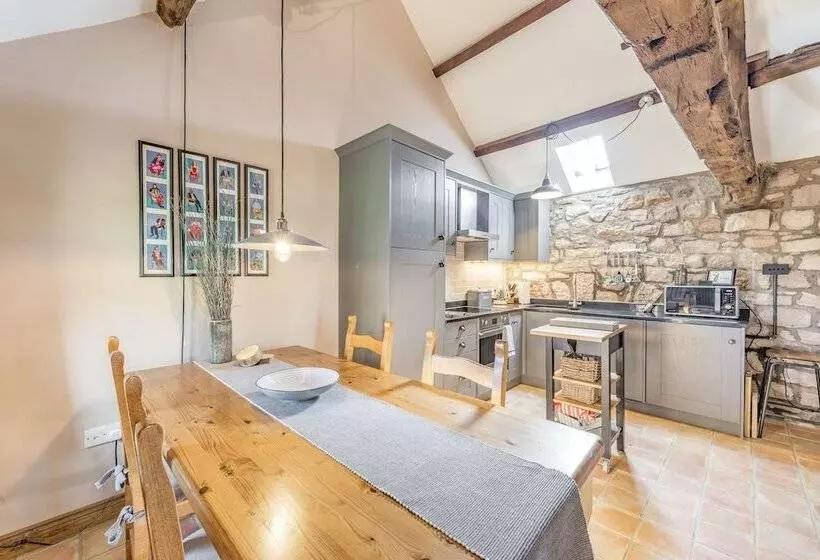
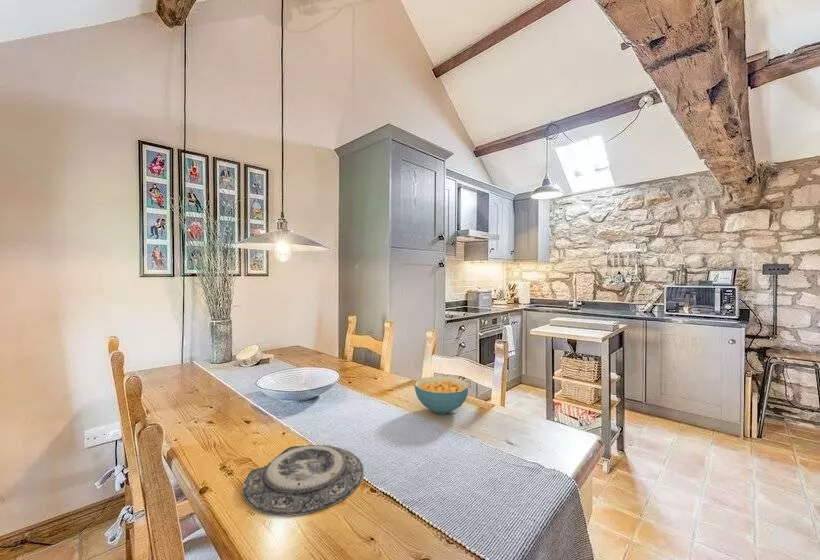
+ plate (306, 469)
+ cereal bowl (441, 397)
